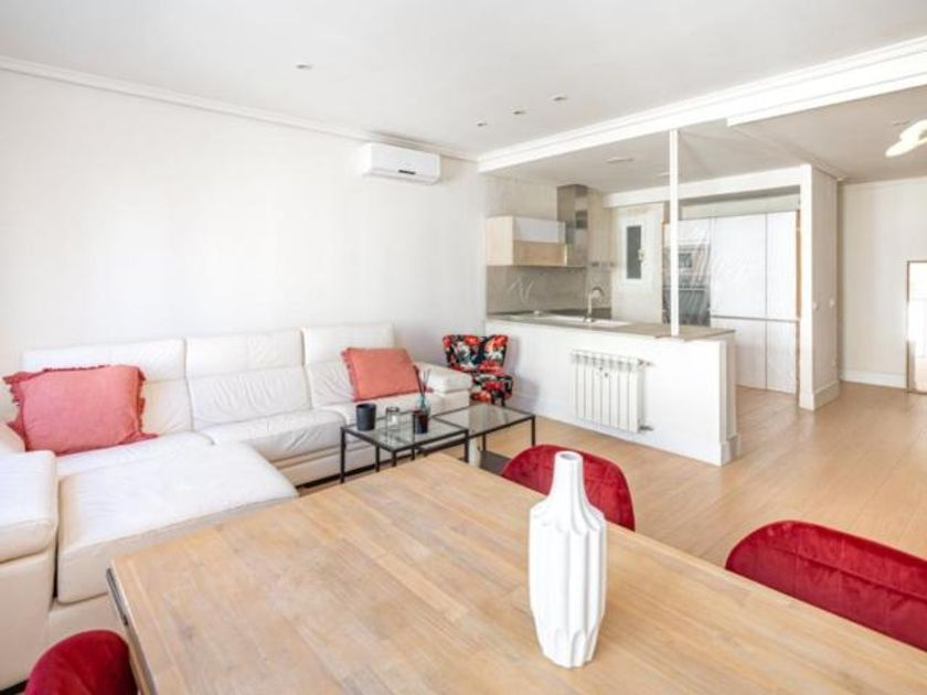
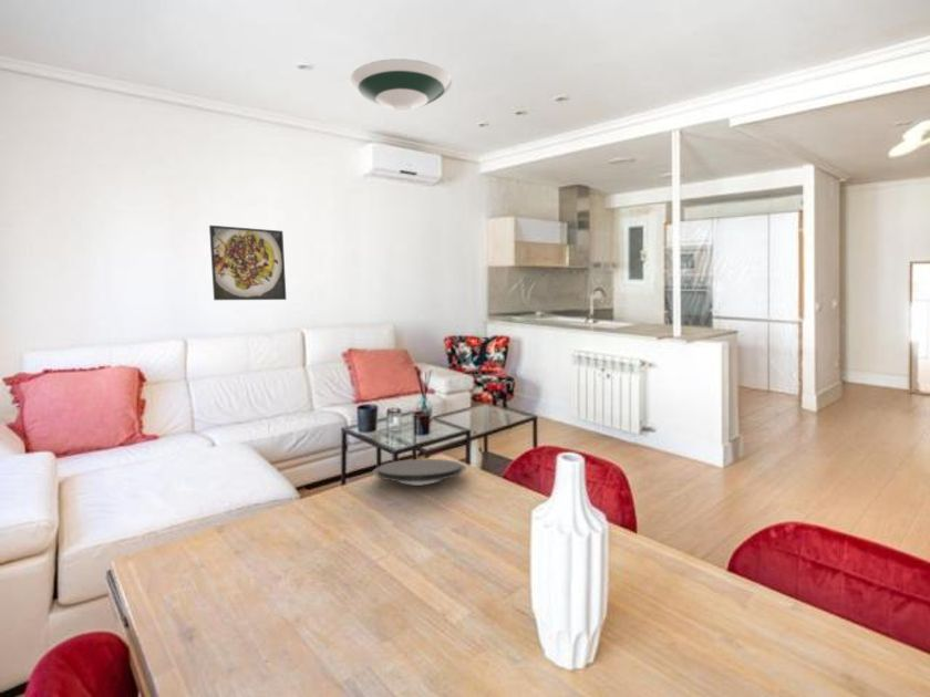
+ plate (420, 472)
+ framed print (249, 263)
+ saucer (402, 95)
